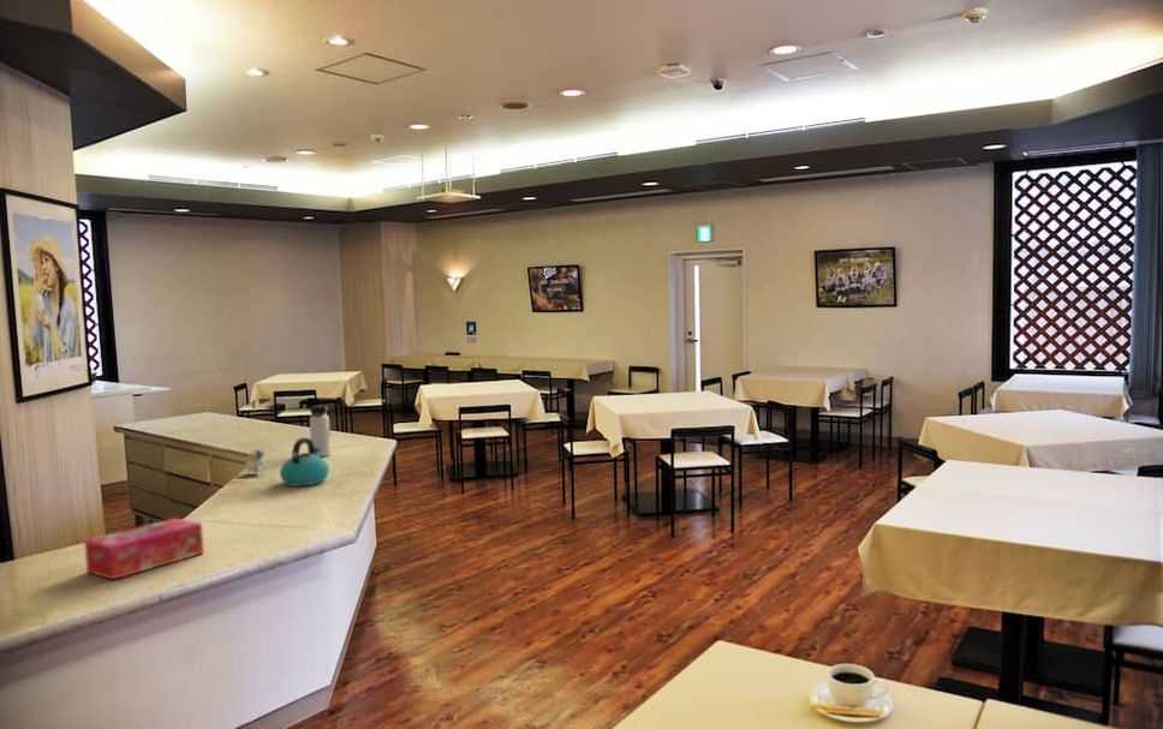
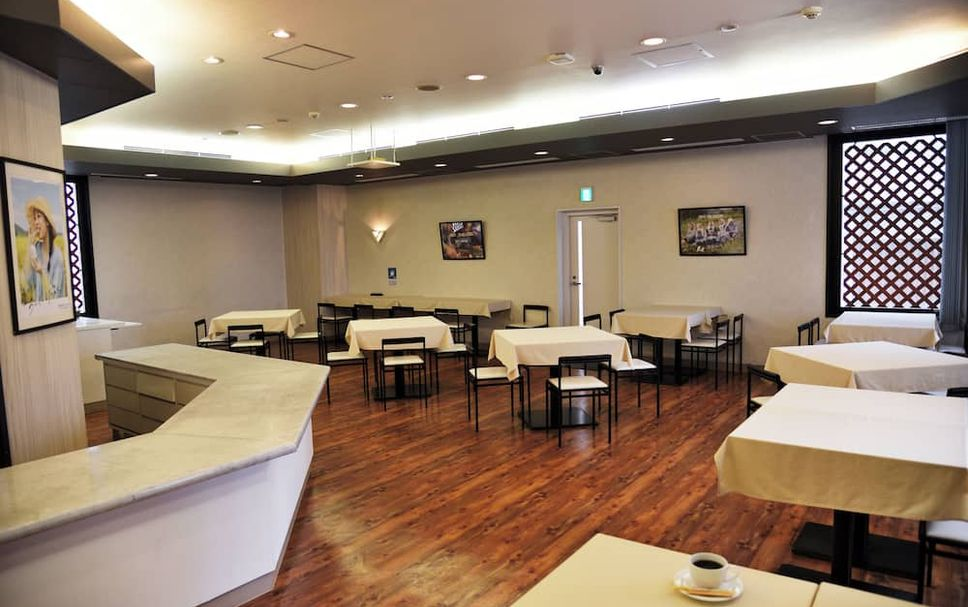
- tissue box (145, 546)
- water bottle (320, 430)
- kettle (305, 459)
- flower (256, 462)
